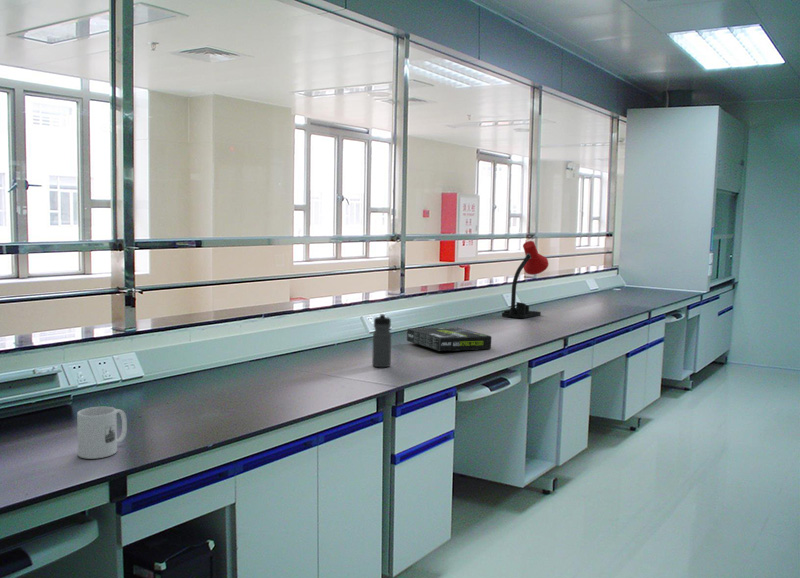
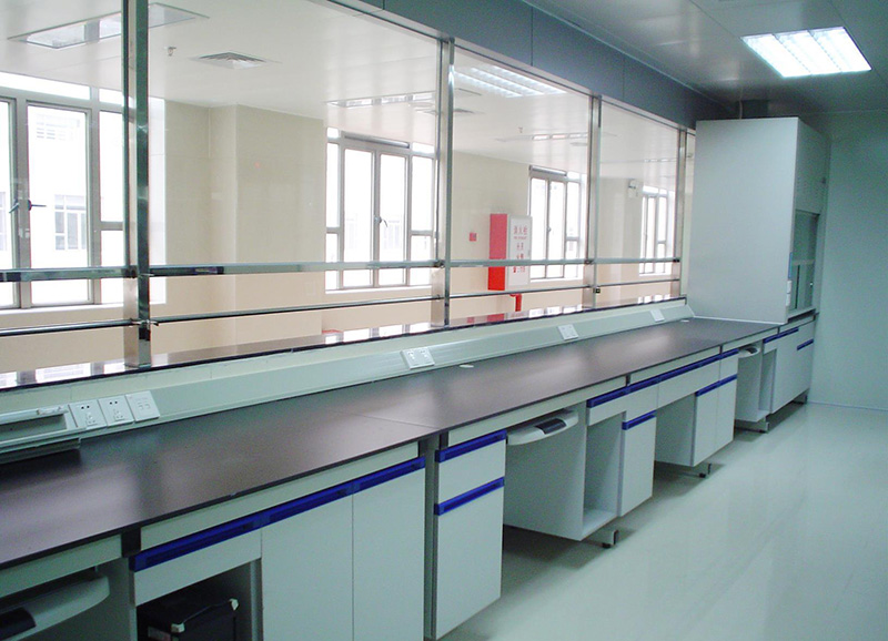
- mug (104, 430)
- water bottle (382, 340)
- desk lamp (527, 273)
- box (448, 338)
